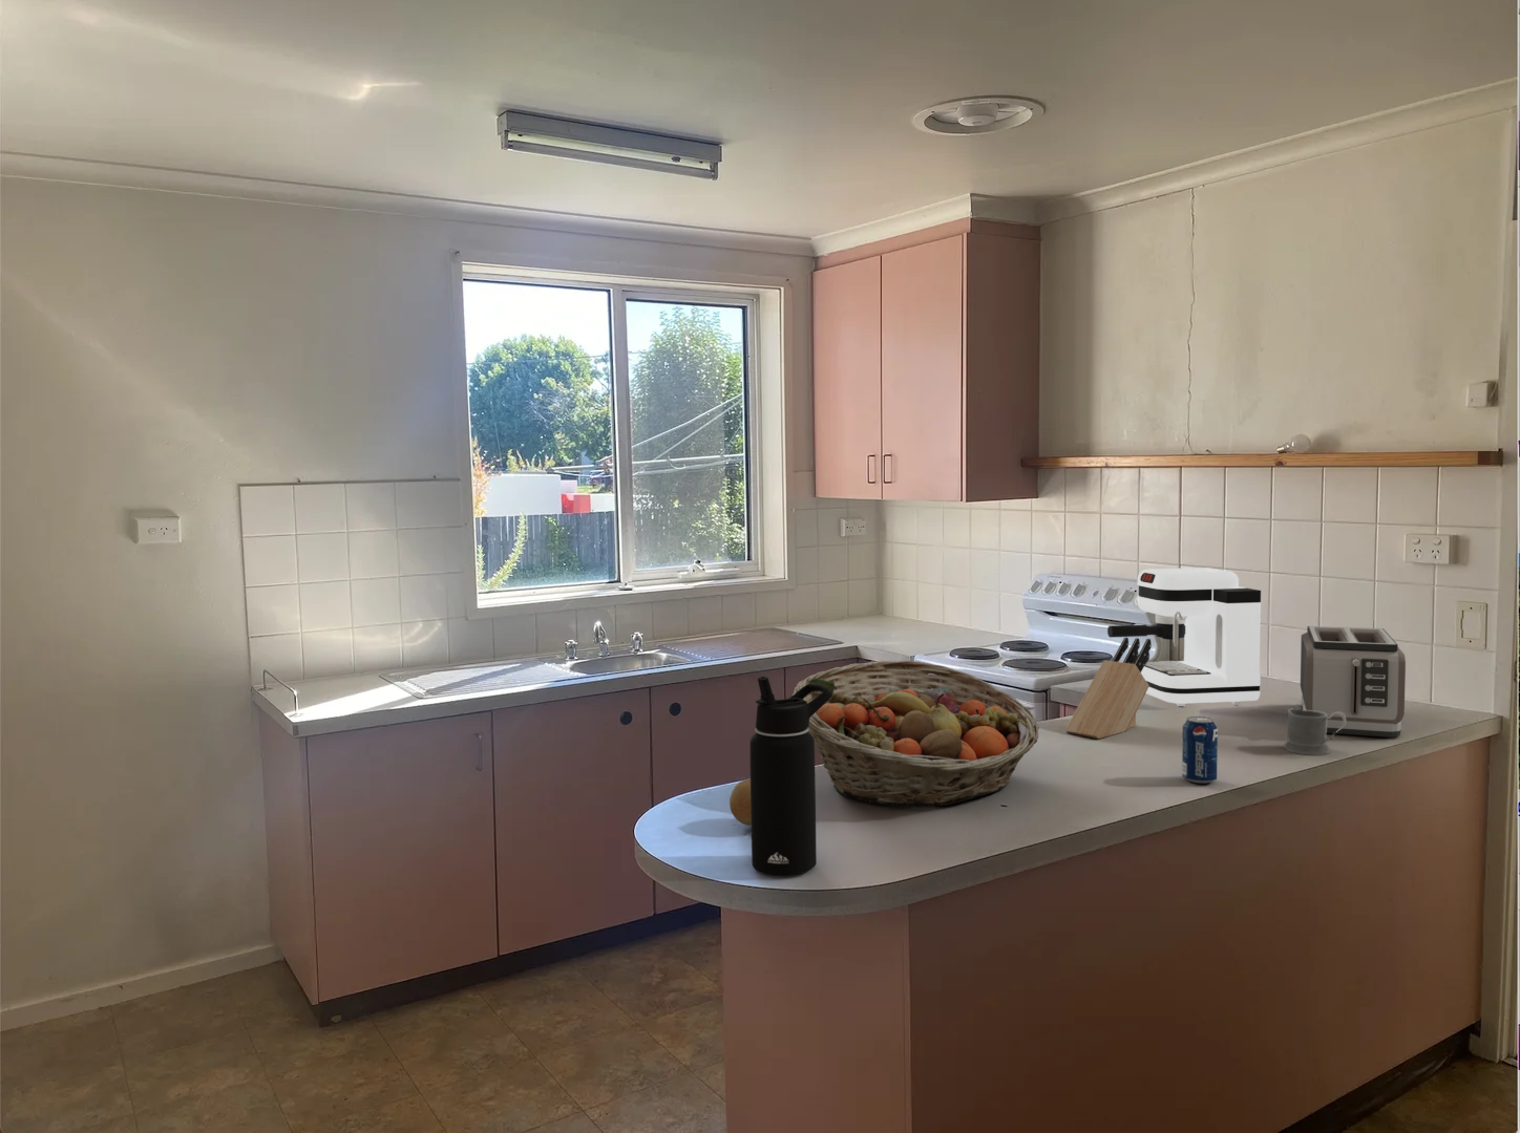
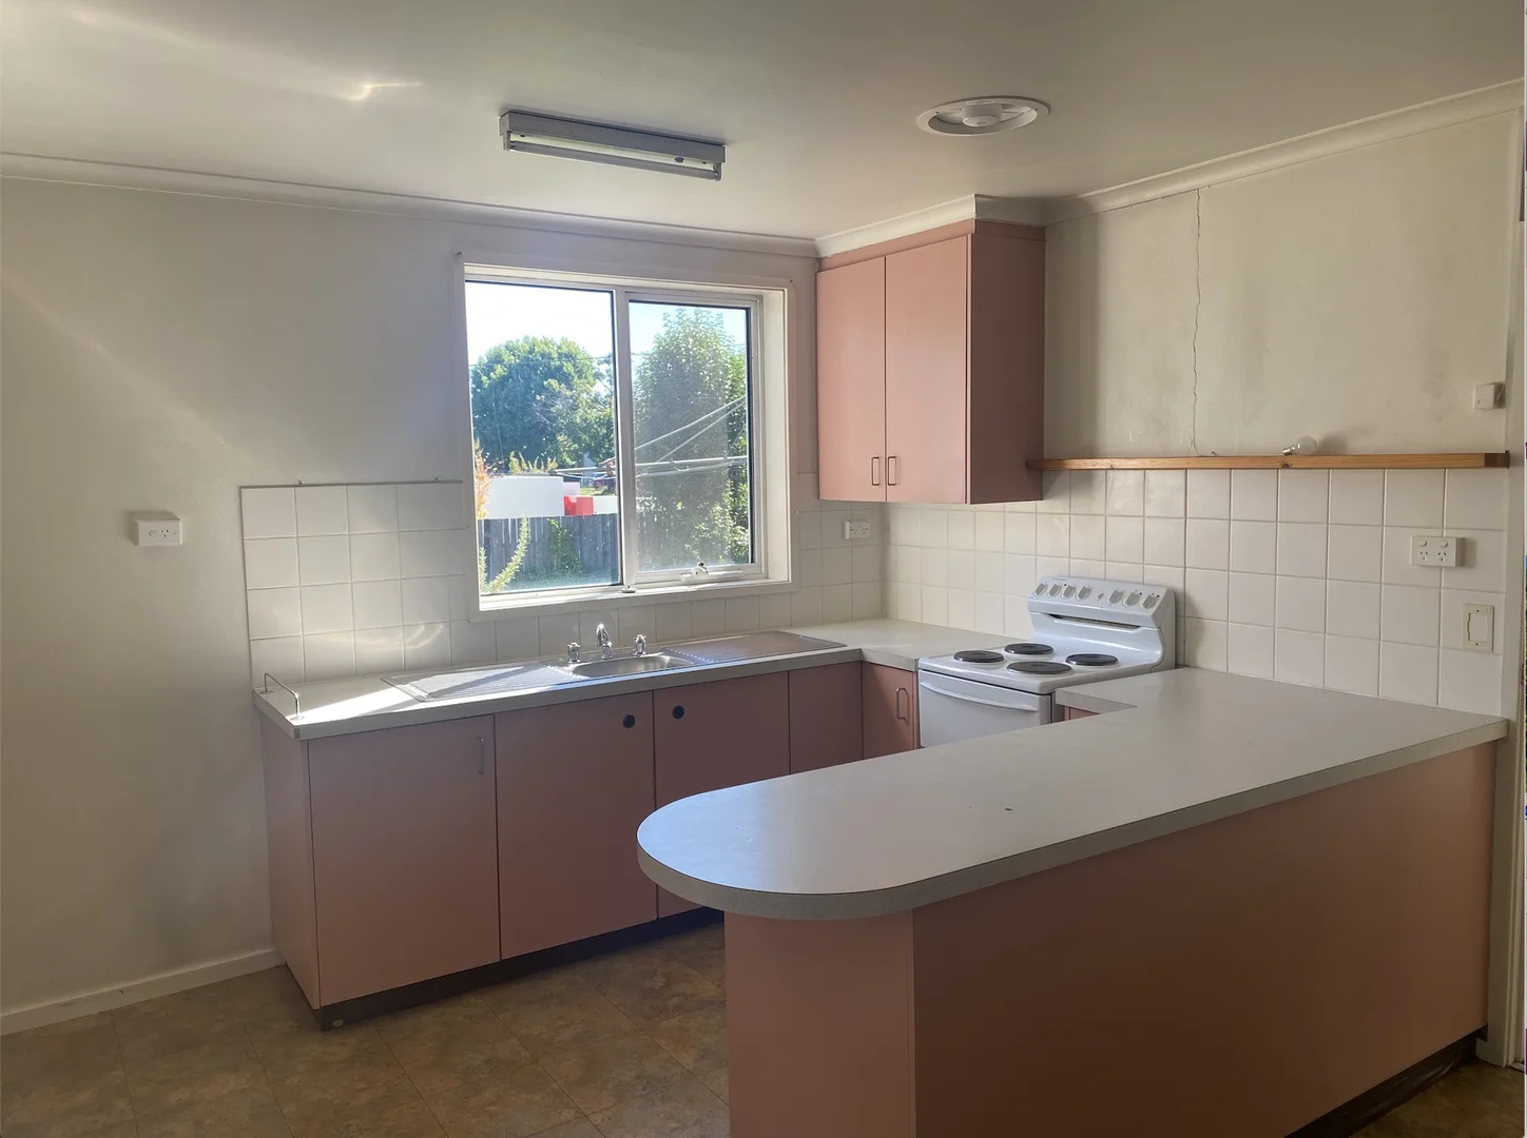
- fruit basket (915, 728)
- toaster (1349, 678)
- beverage can (1199, 749)
- coffee maker (1189, 634)
- fruit (750, 796)
- mug (1314, 731)
- knife block (1112, 686)
- water bottle (790, 769)
